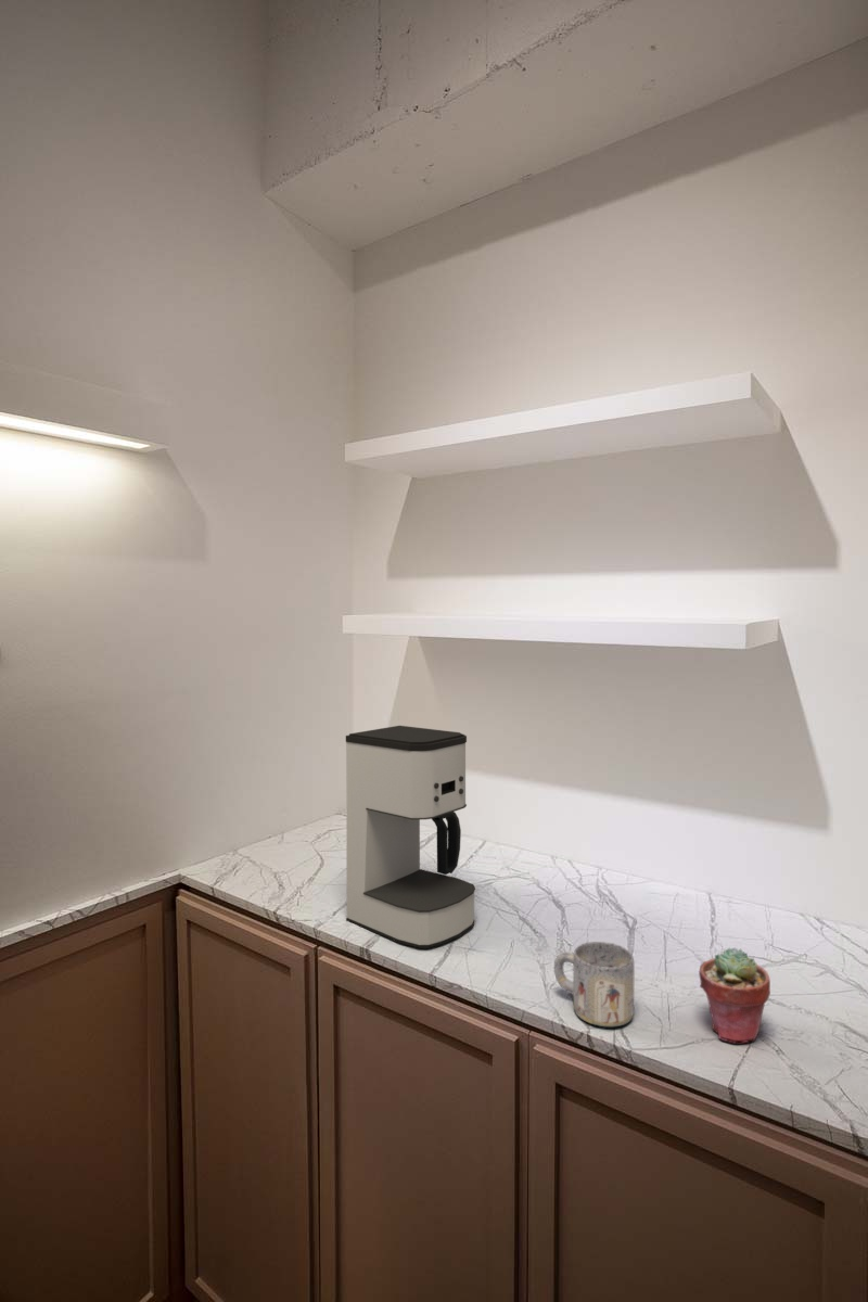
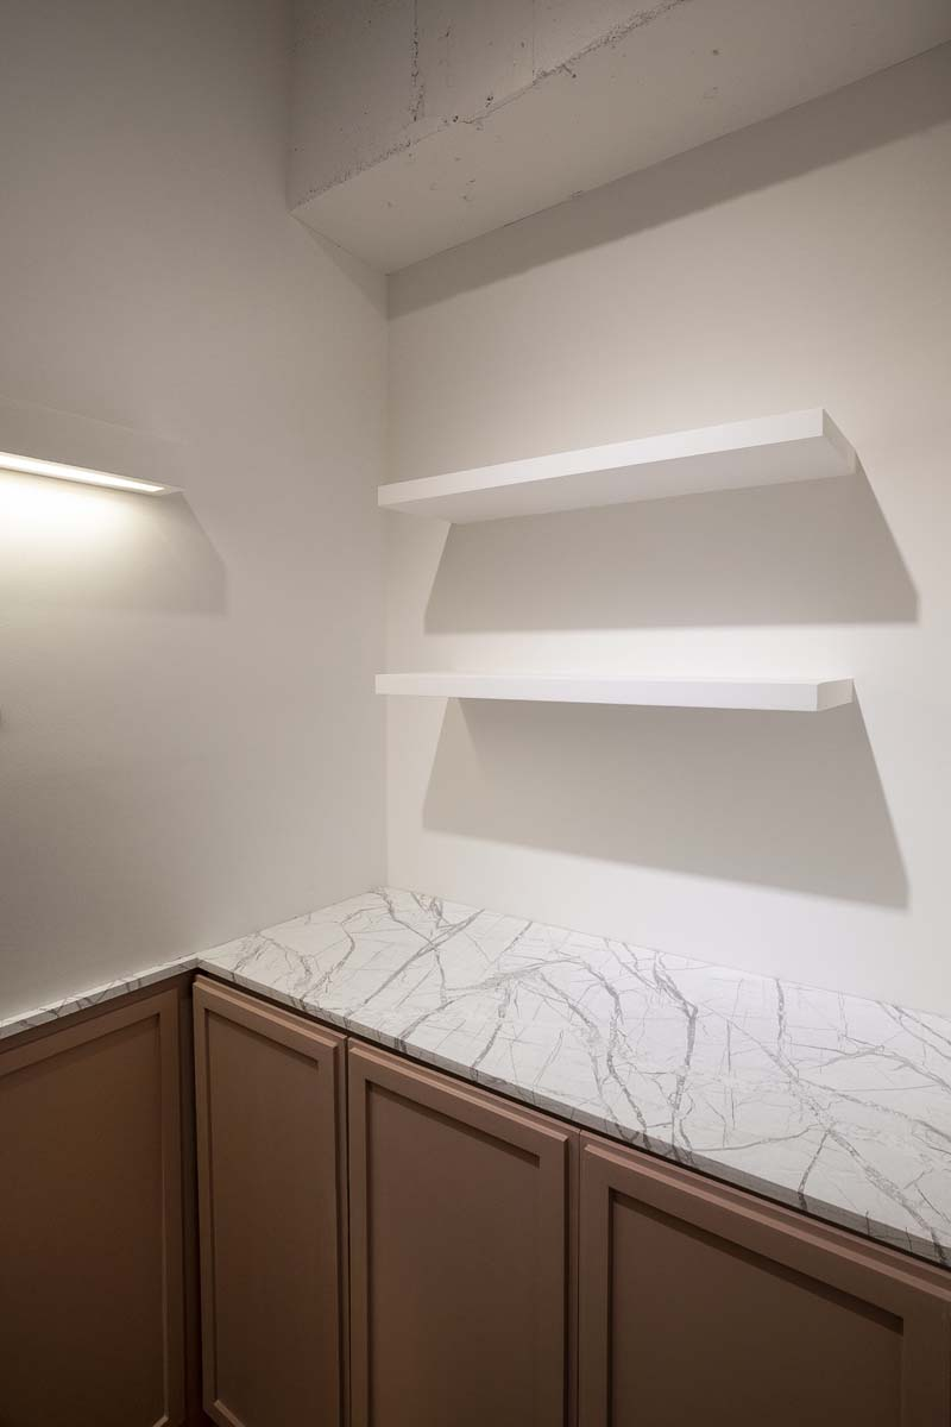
- mug (591, 980)
- potted succulent (735, 990)
- coffee maker (419, 826)
